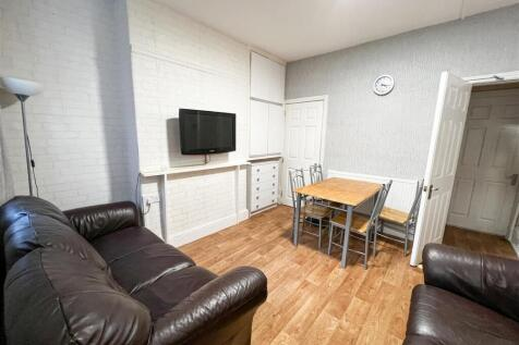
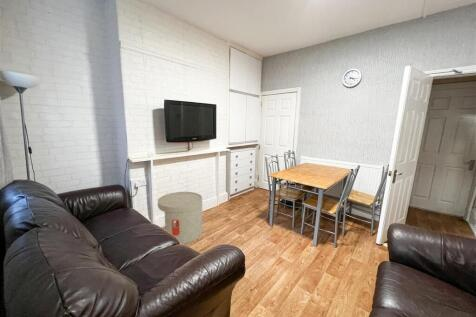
+ side table (180, 215)
